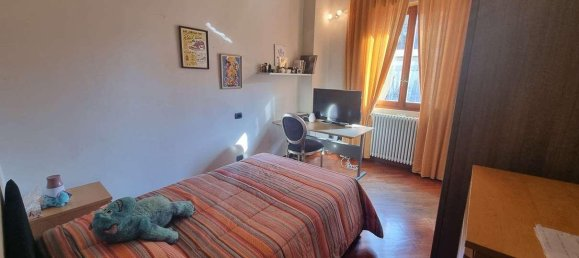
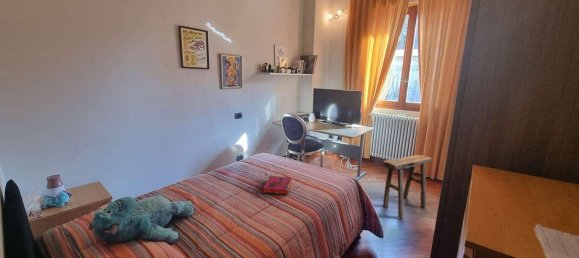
+ stool (406, 183)
+ hardback book (278, 184)
